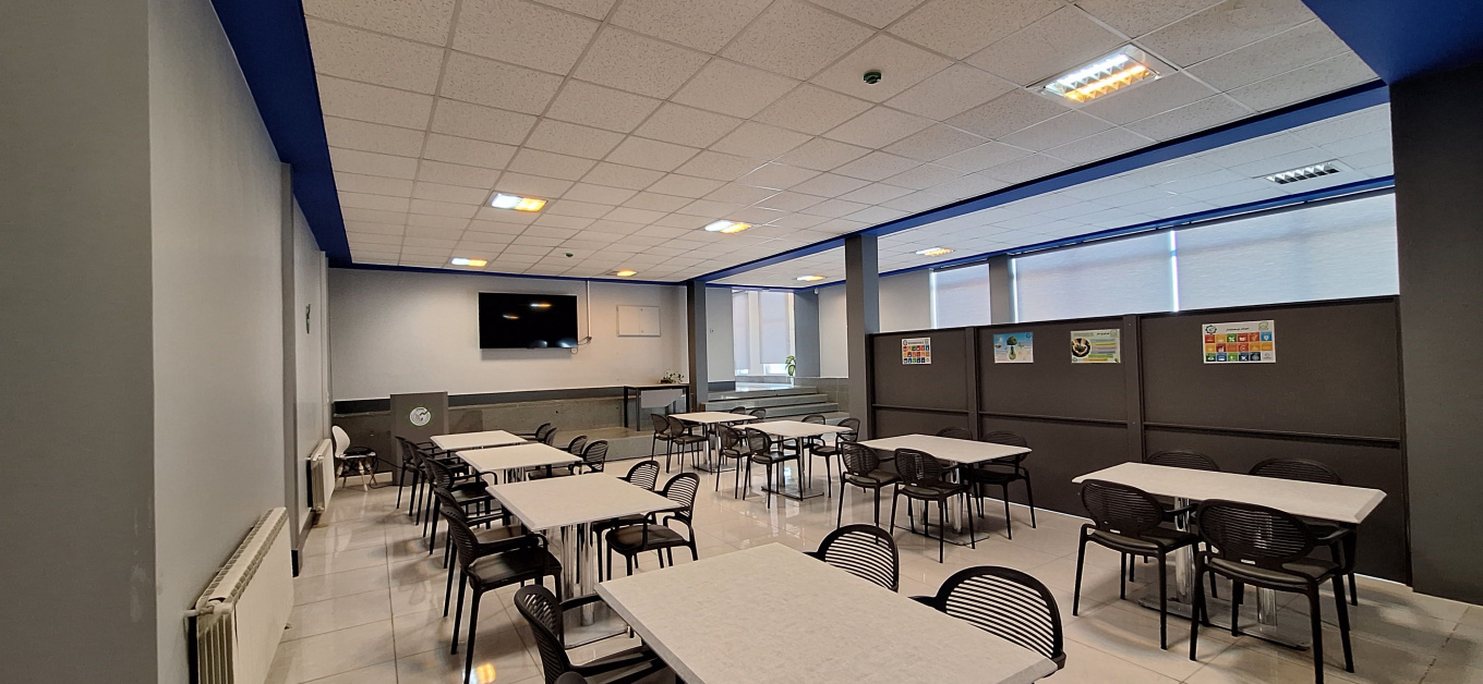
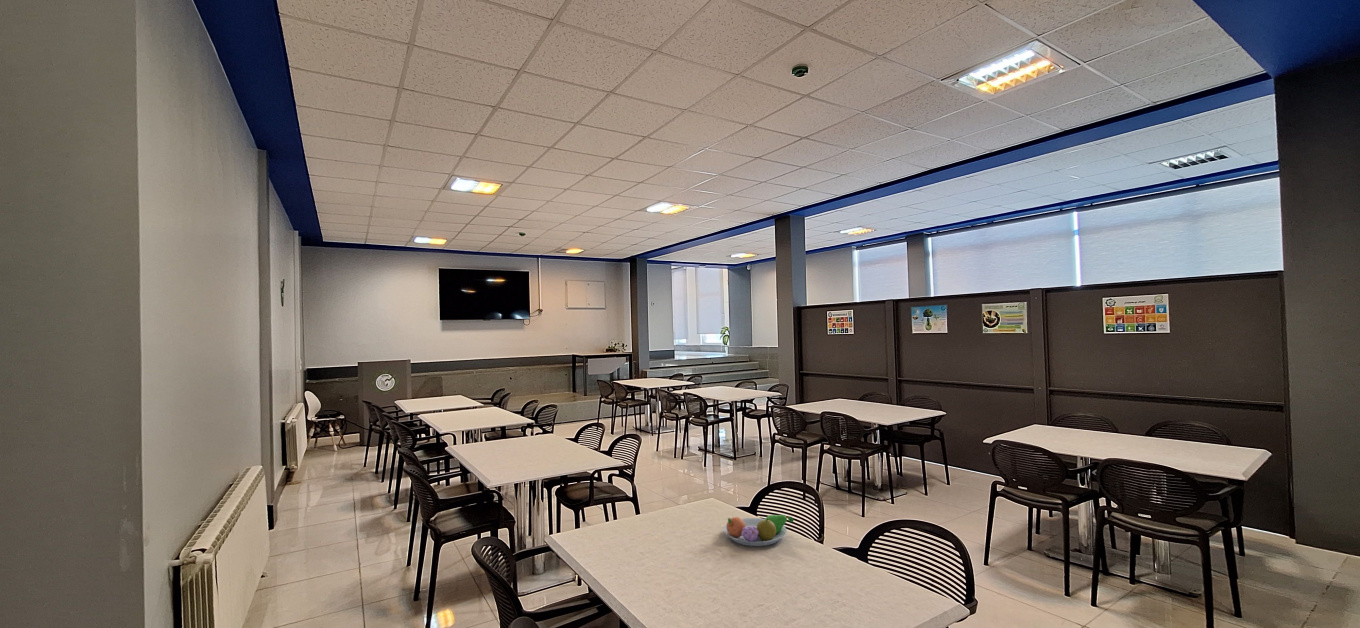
+ fruit bowl (757, 523)
